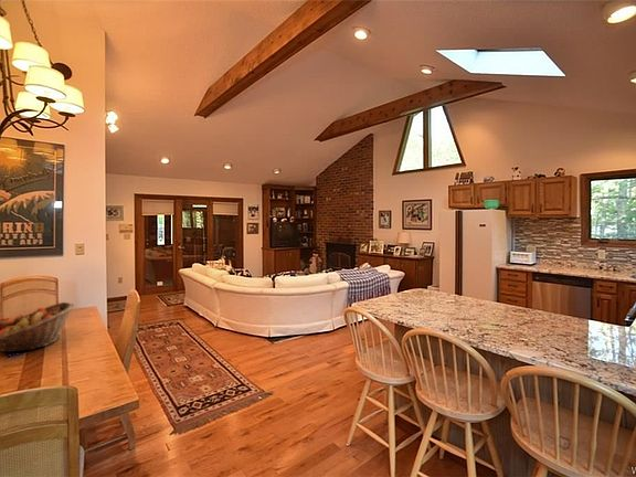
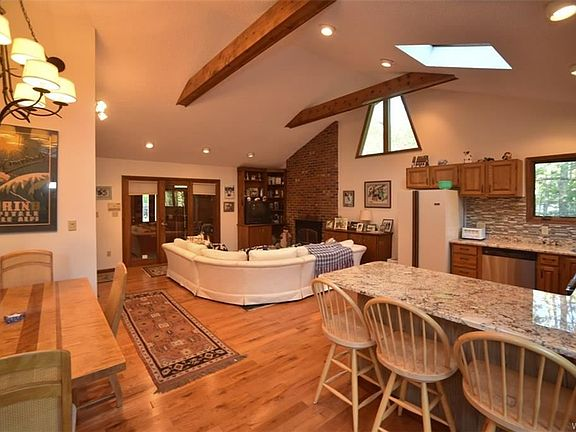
- fruit basket (34, 325)
